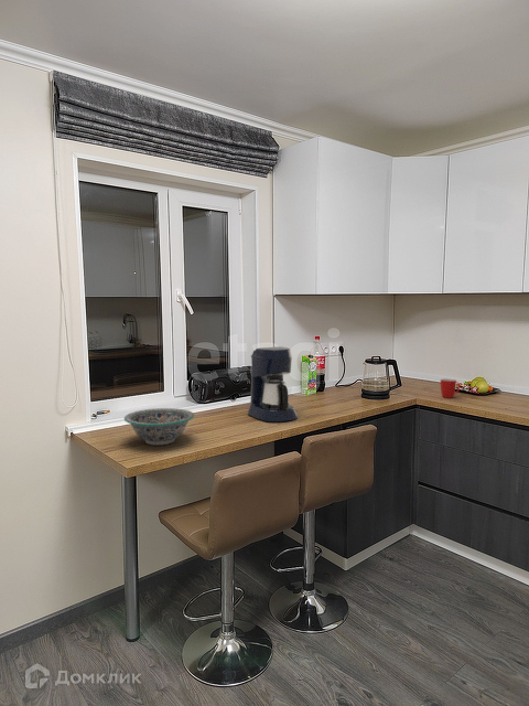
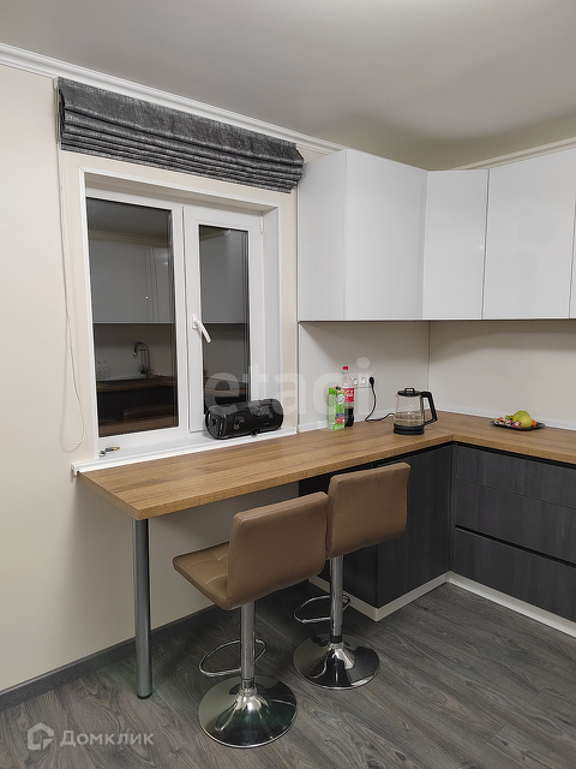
- mug (450, 388)
- decorative bowl (160, 428)
- coffee maker (273, 382)
